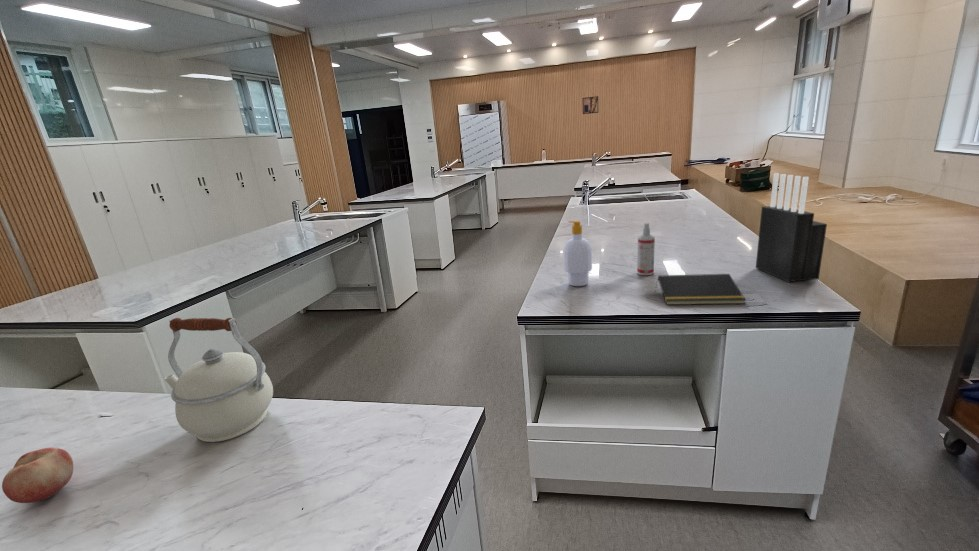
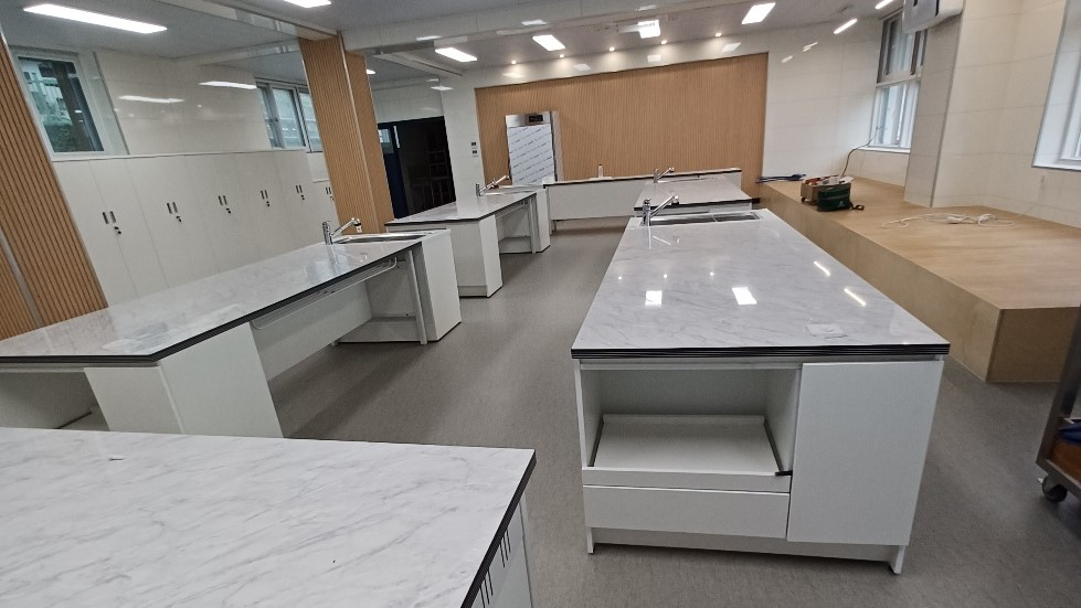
- knife block (794, 225)
- wall art (590, 105)
- kettle (211, 372)
- fruit (39, 475)
- spray bottle (646, 248)
- notepad (698, 288)
- soap bottle (577, 253)
